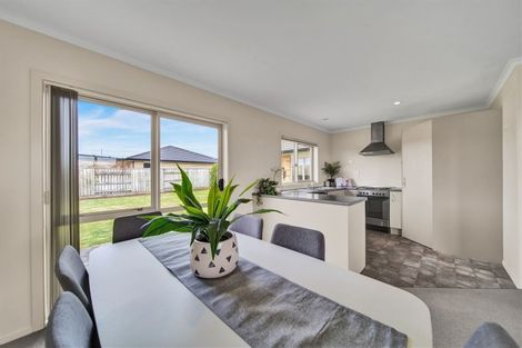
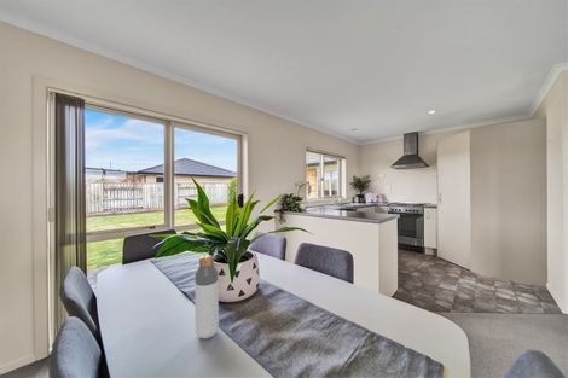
+ bottle (207, 295)
